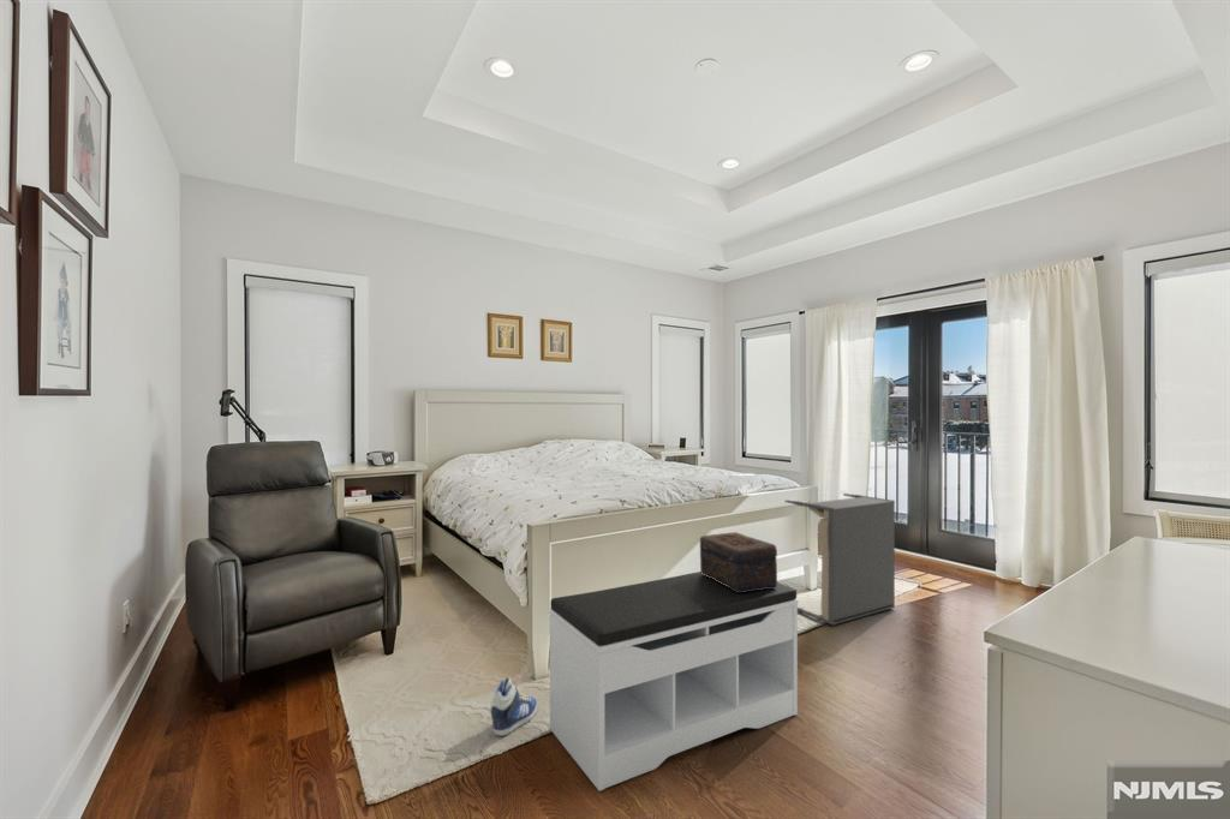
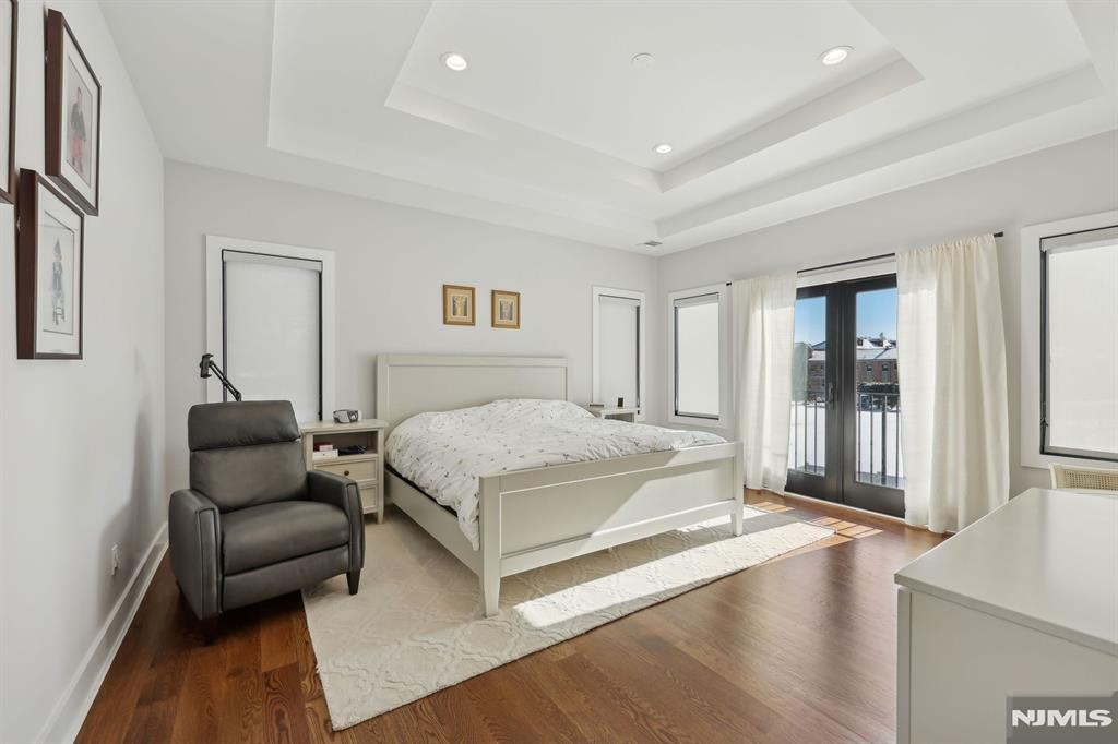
- bench (676, 656)
- decorative box (736, 560)
- laundry hamper (838, 554)
- sneaker (515, 697)
